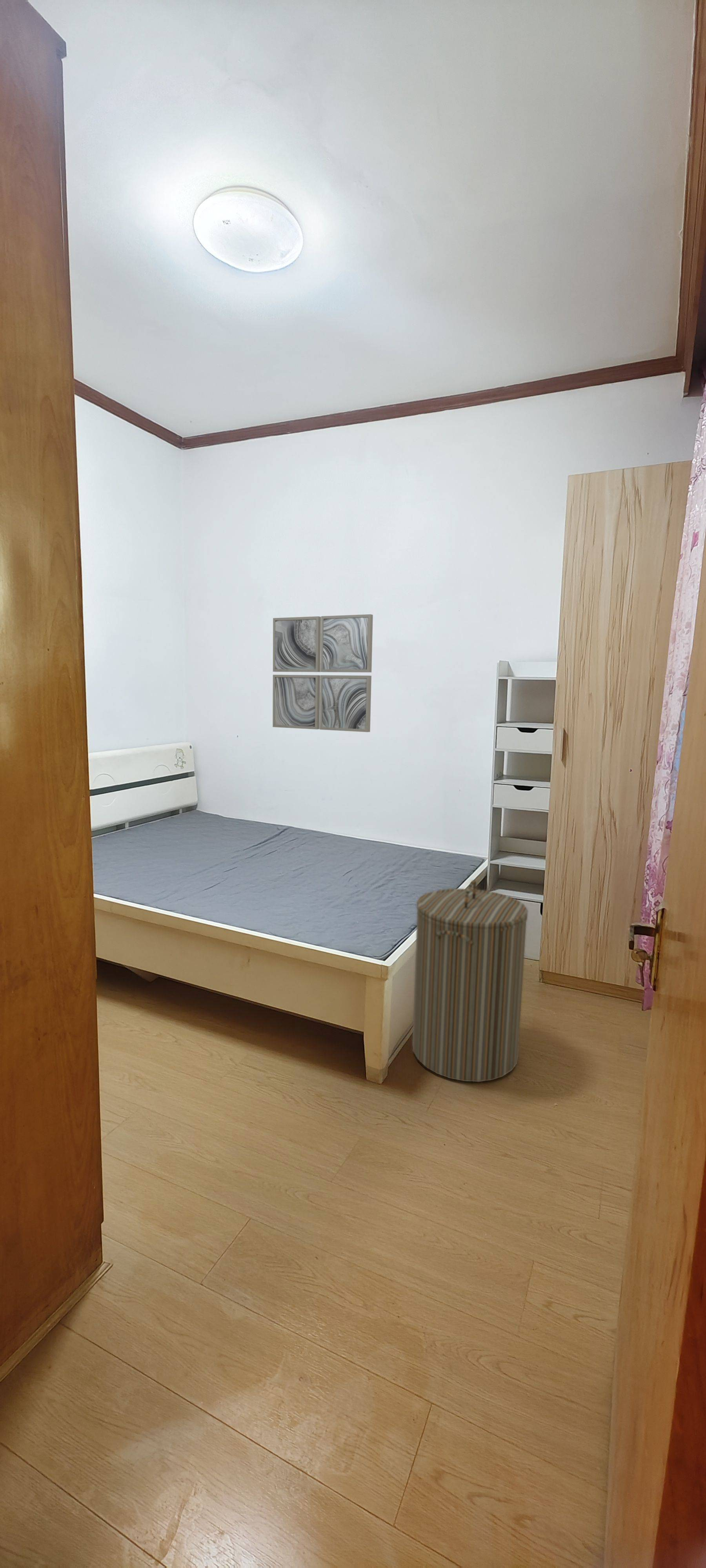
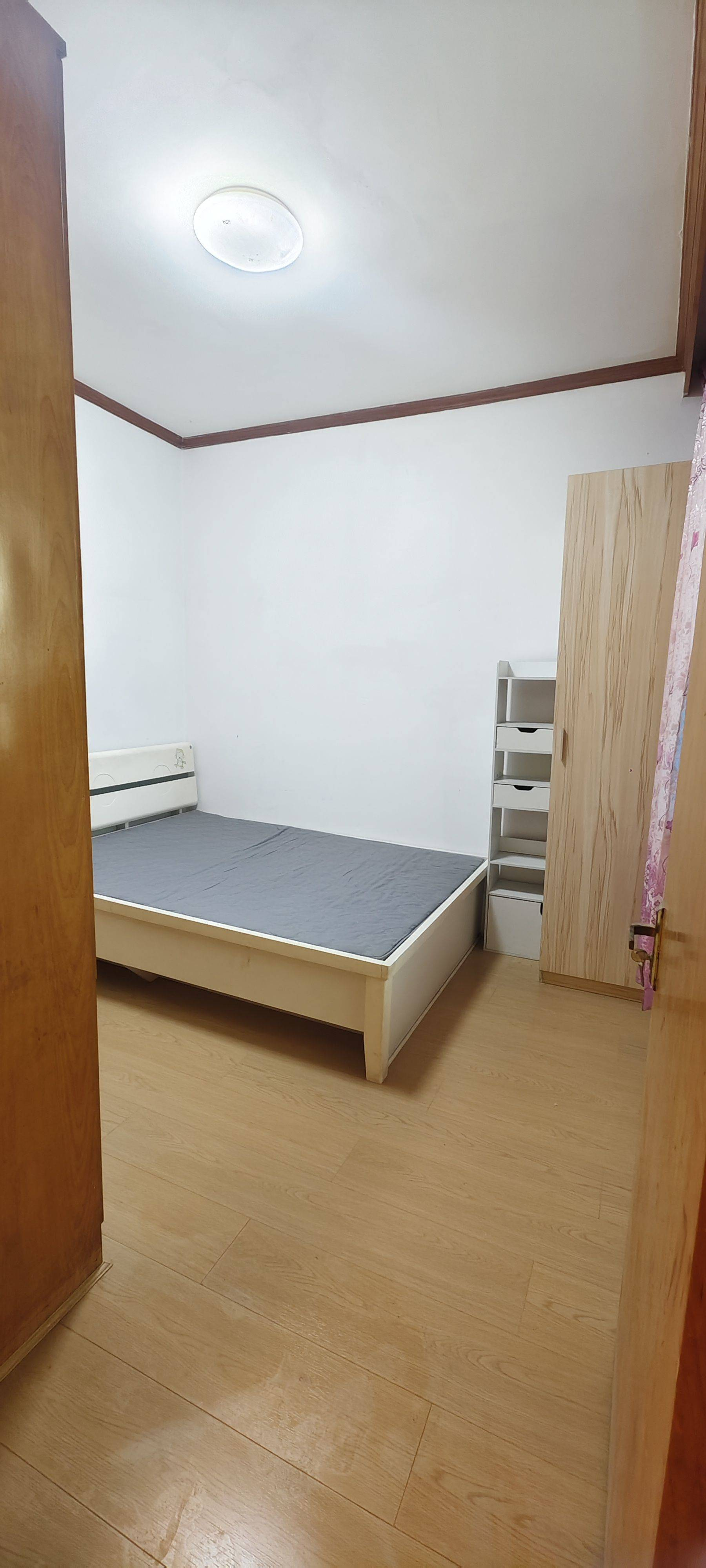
- wall art (320, 672)
- laundry hamper (468, 967)
